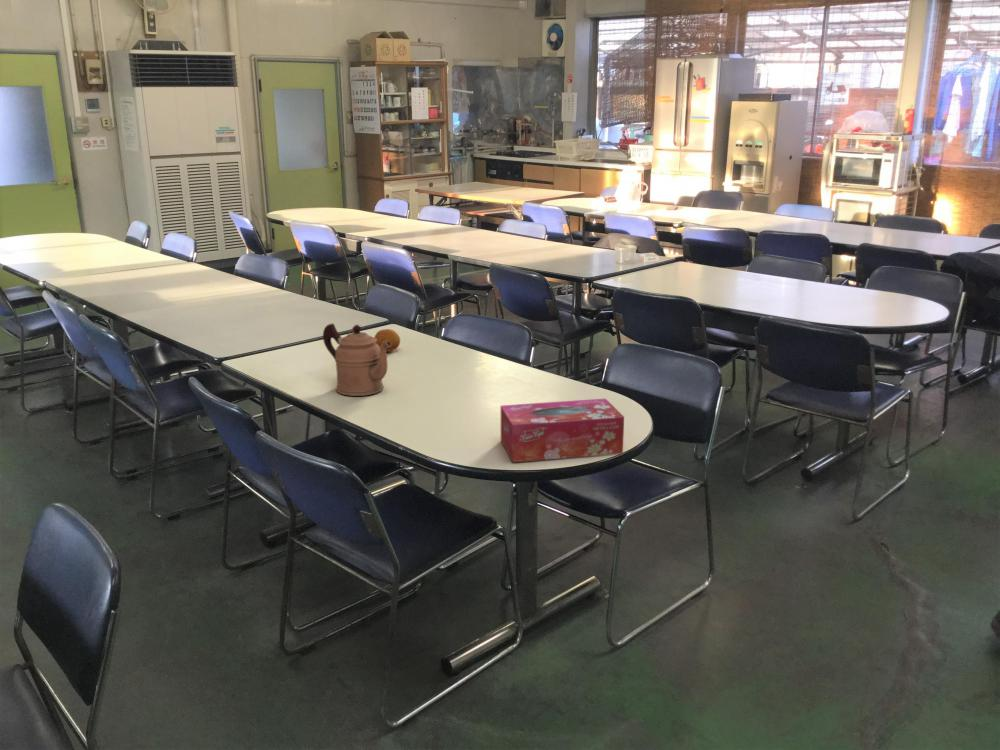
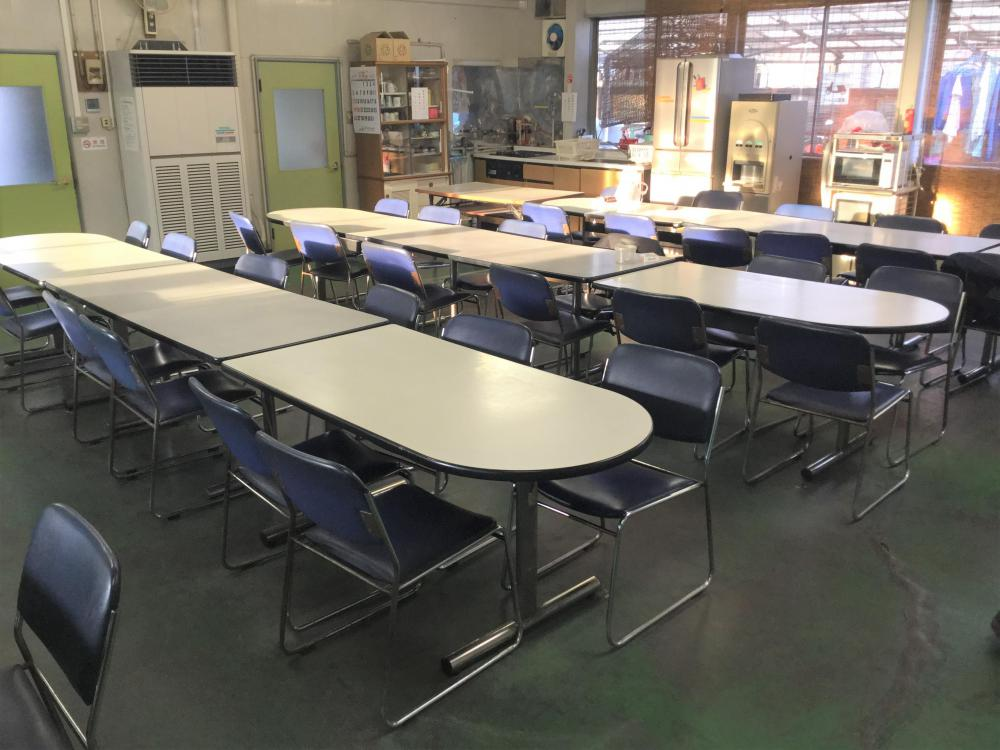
- fruit (387, 340)
- tissue box (560, 429)
- coffeepot (357, 356)
